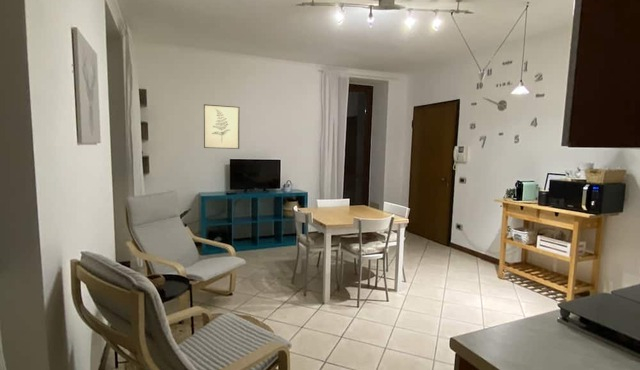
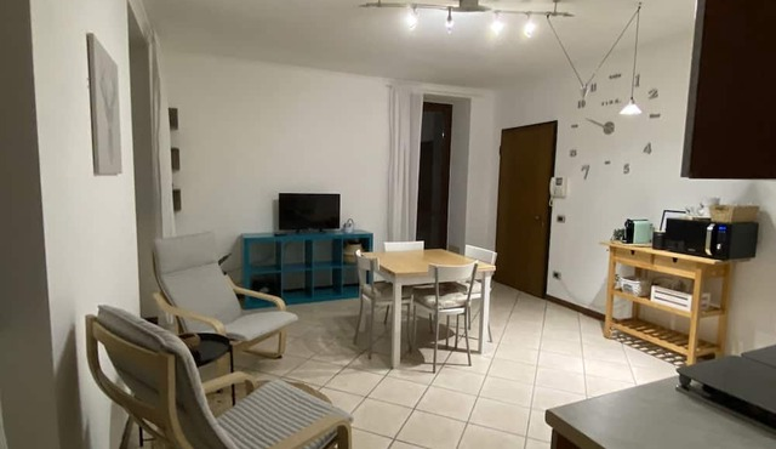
- wall art (221, 127)
